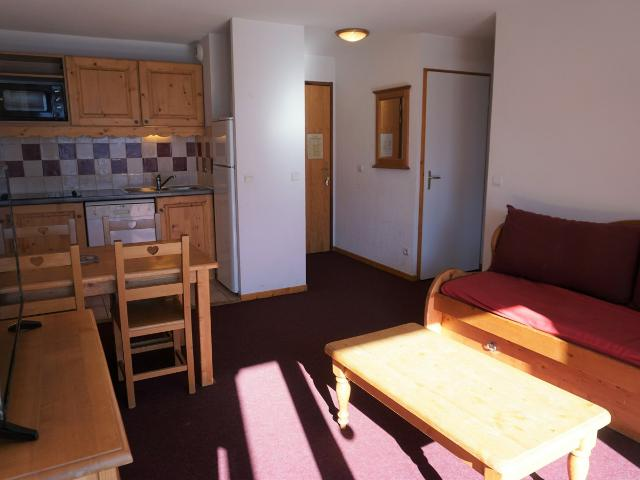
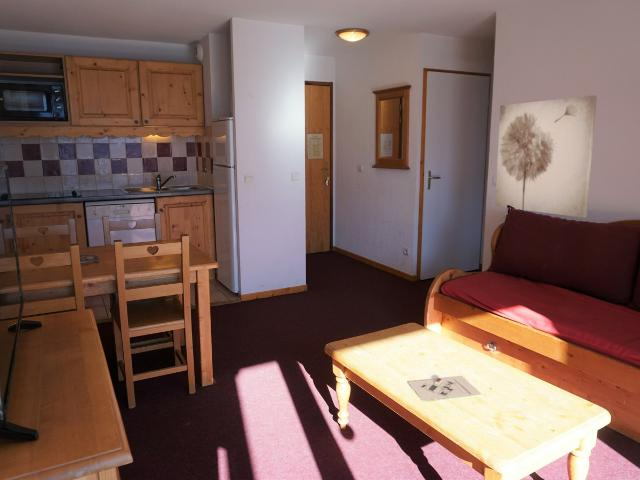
+ wall art (540, 157)
+ architectural model (443, 385)
